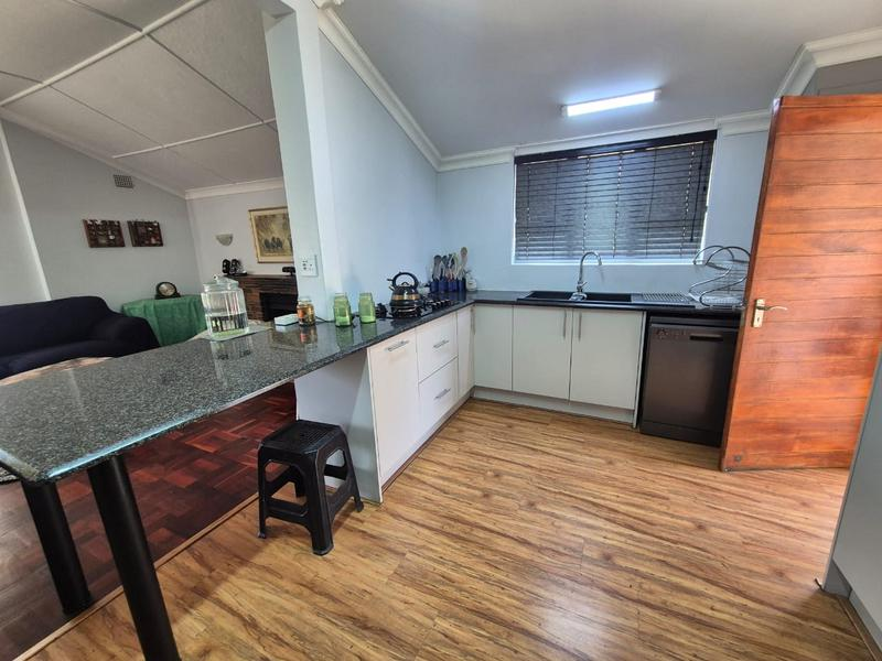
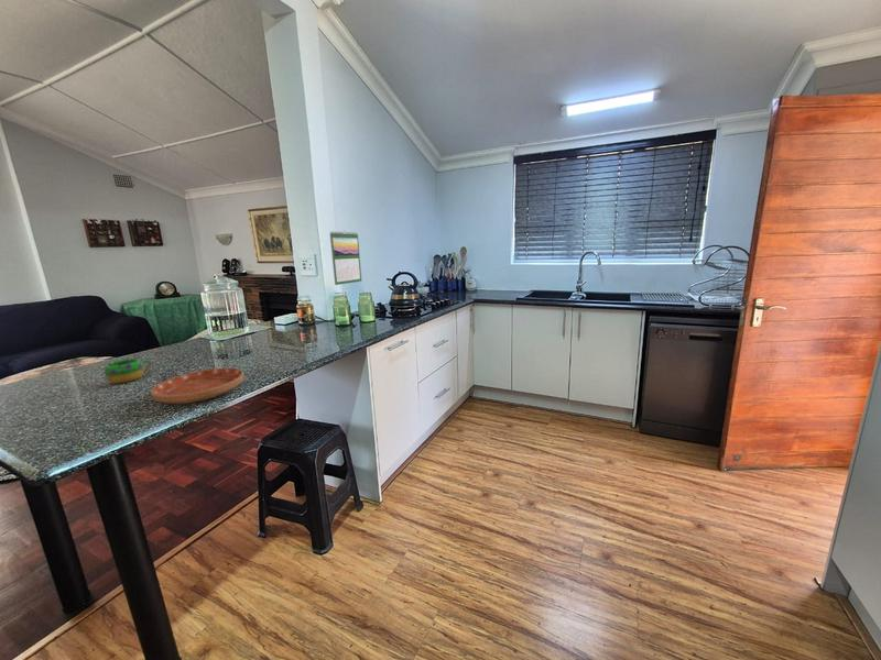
+ calendar (346, 257)
+ mug (129, 370)
+ saucer (200, 385)
